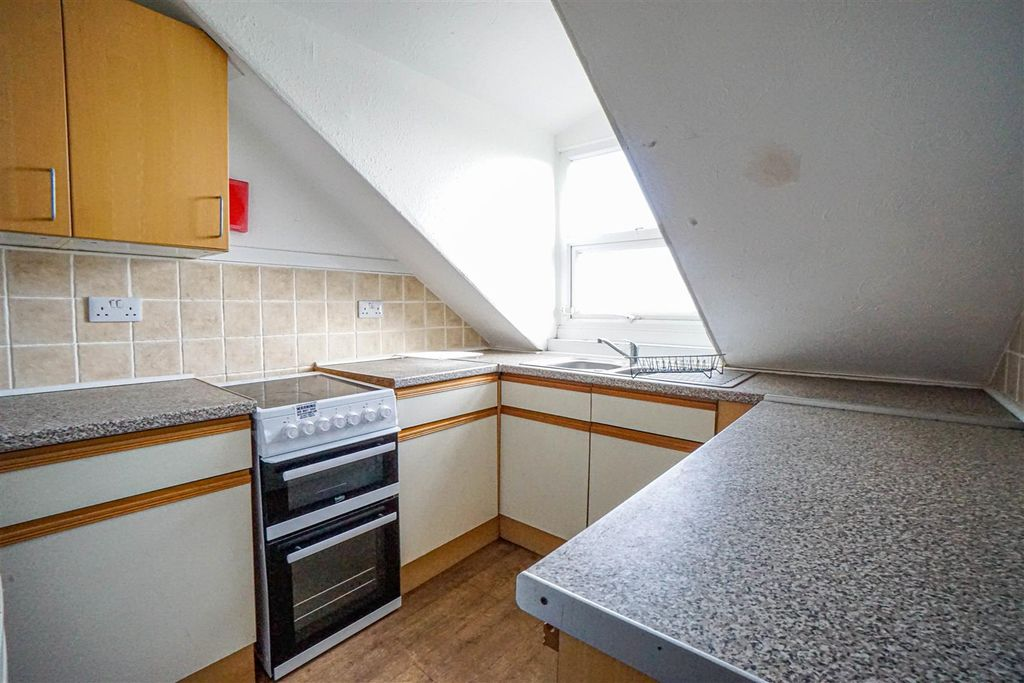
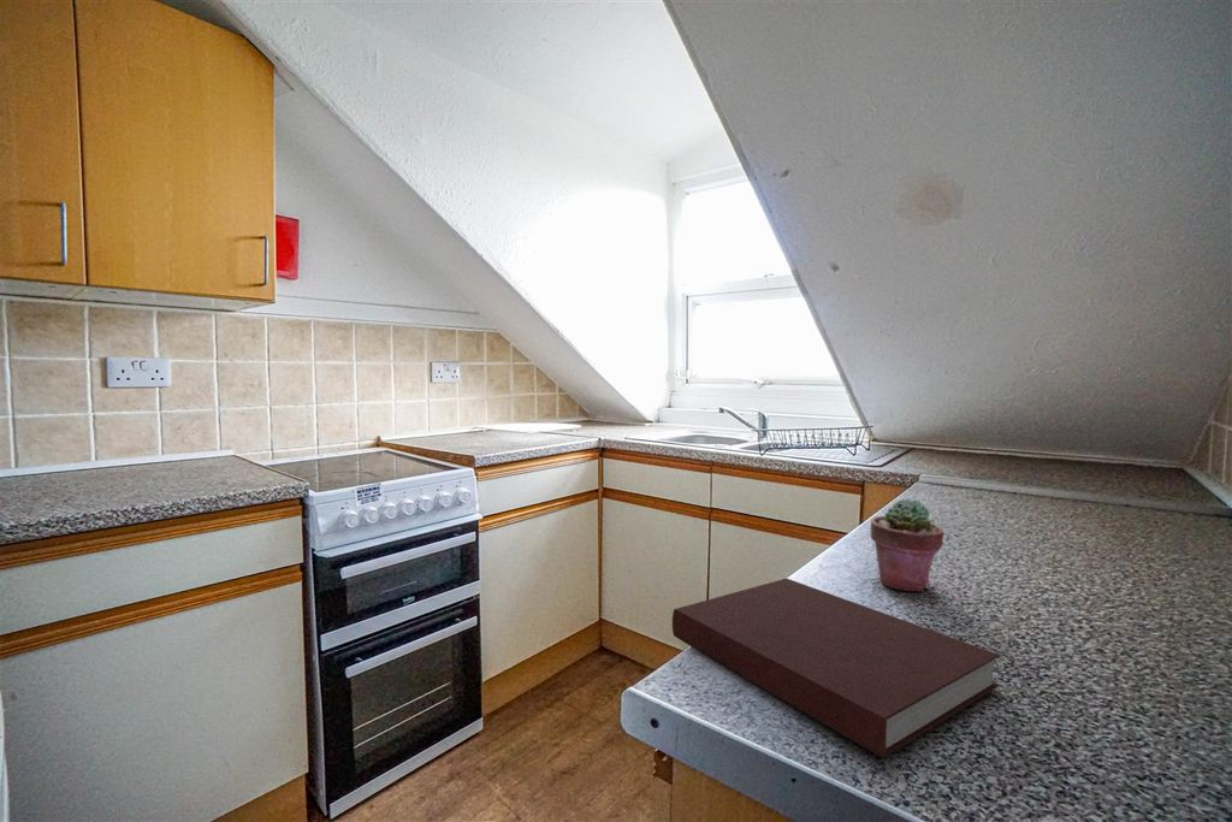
+ notebook (821, 644)
+ potted succulent (905, 542)
